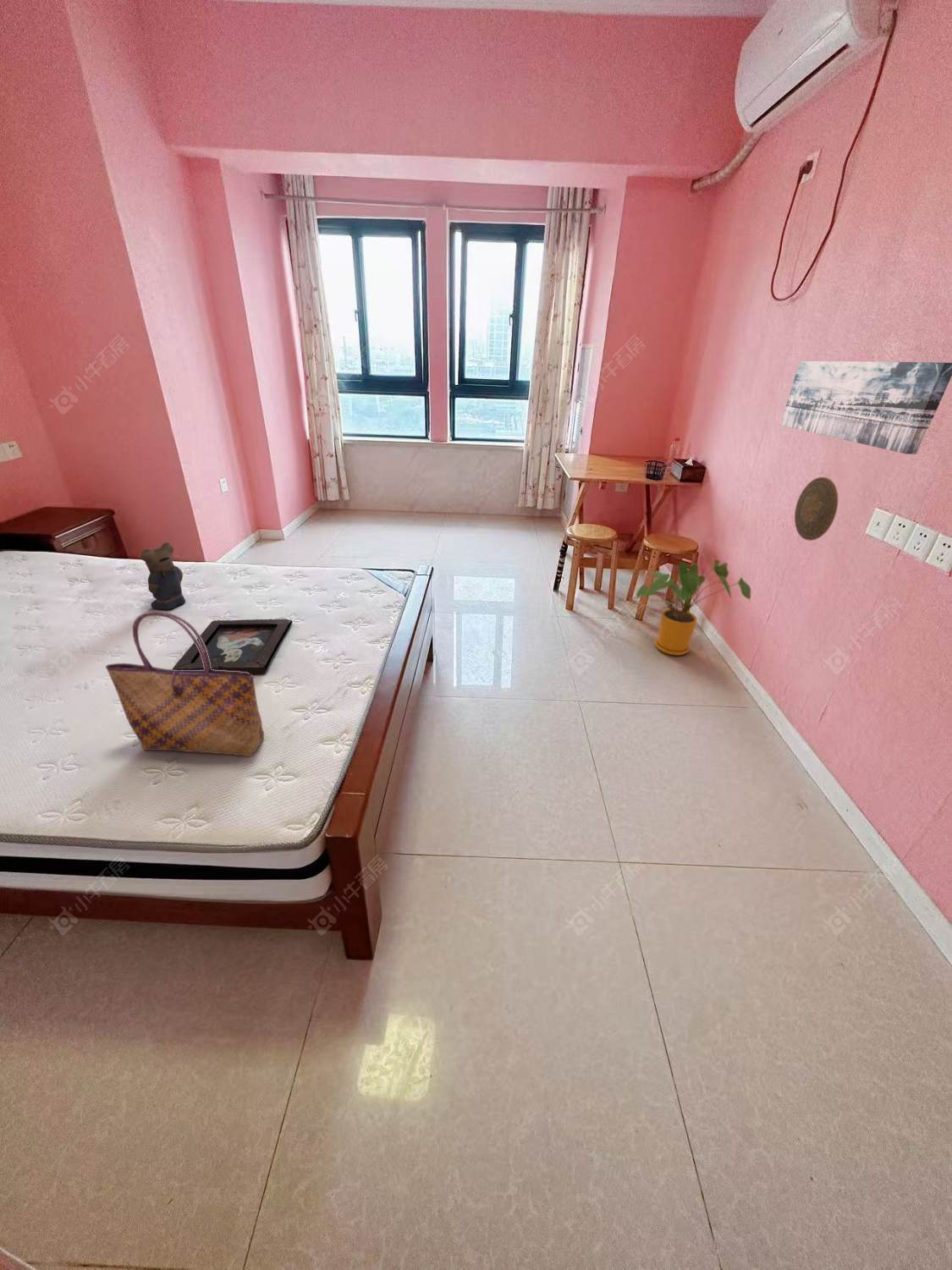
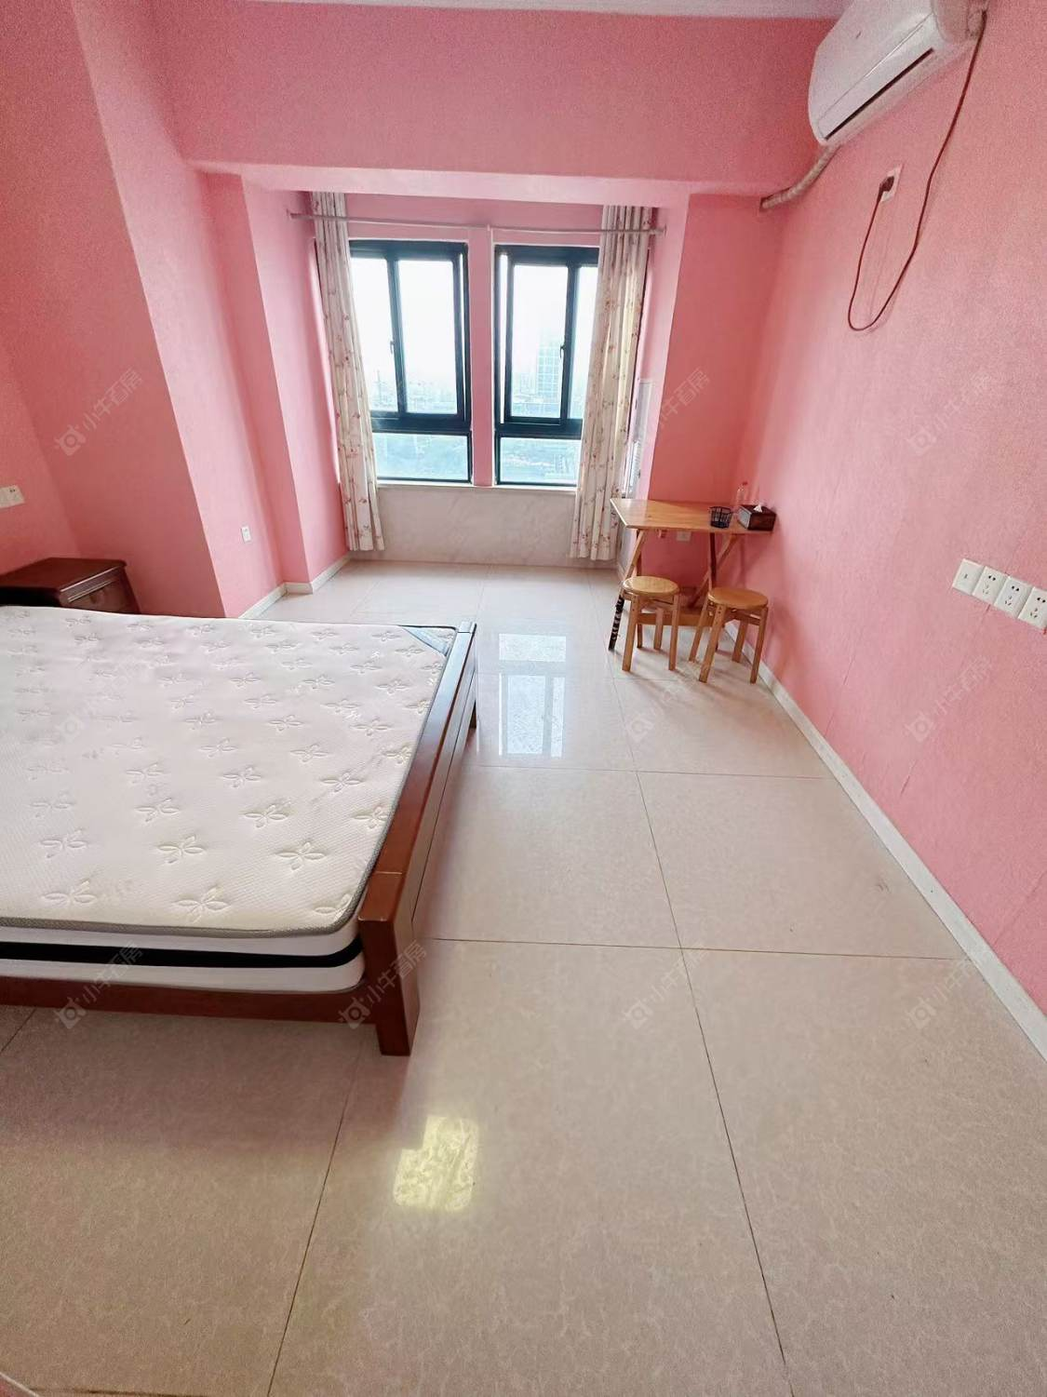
- house plant (683, 606)
- decorative plate (812, 509)
- tote bag (184, 681)
- teddy bear (163, 575)
- wall art (850, 400)
- decorative tray (238, 644)
